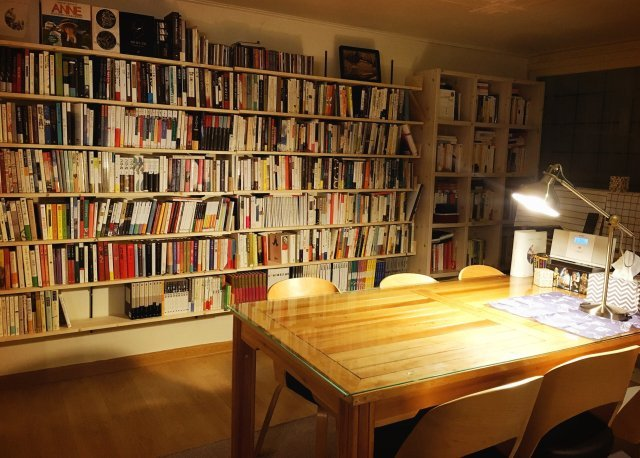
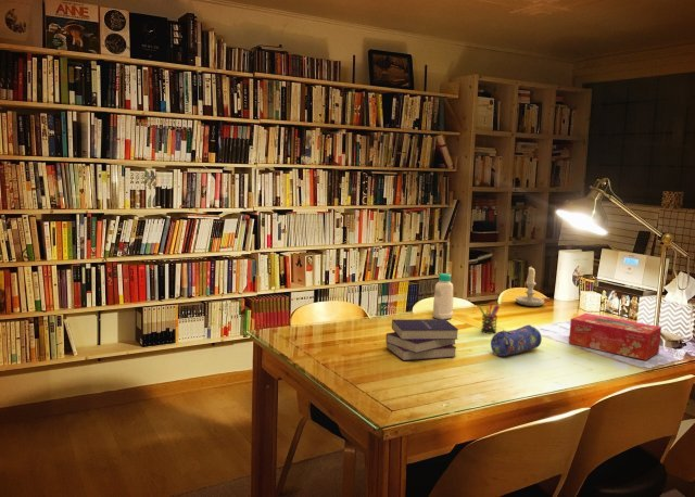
+ pencil case (516, 340)
+ pen holder (488, 317)
+ tissue box (614, 334)
+ book (421, 339)
+ candle (530, 285)
+ bottle (443, 295)
